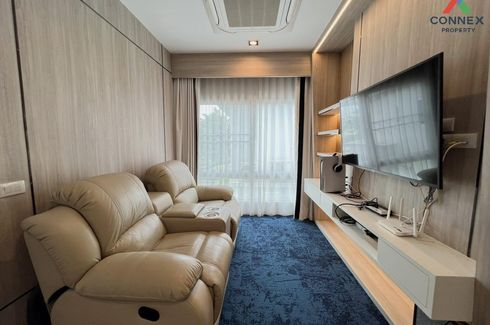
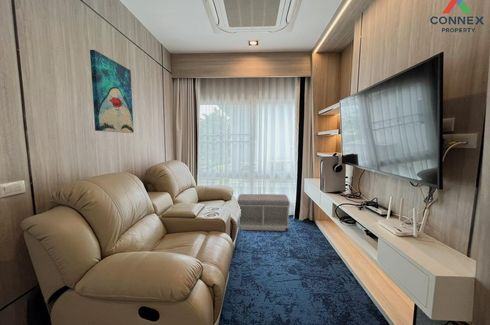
+ wall art (114, 97)
+ bench (262, 211)
